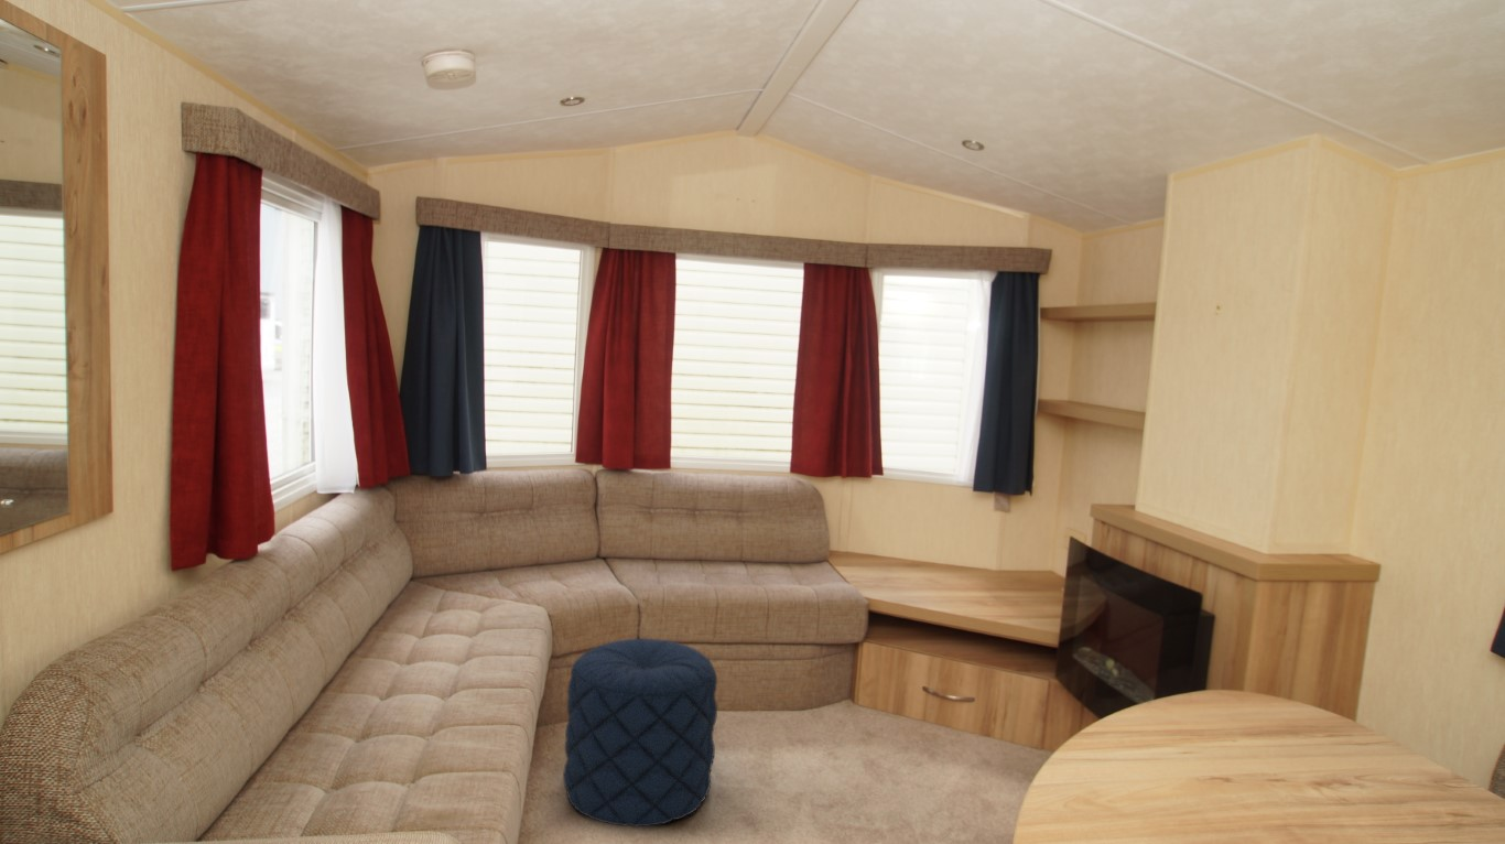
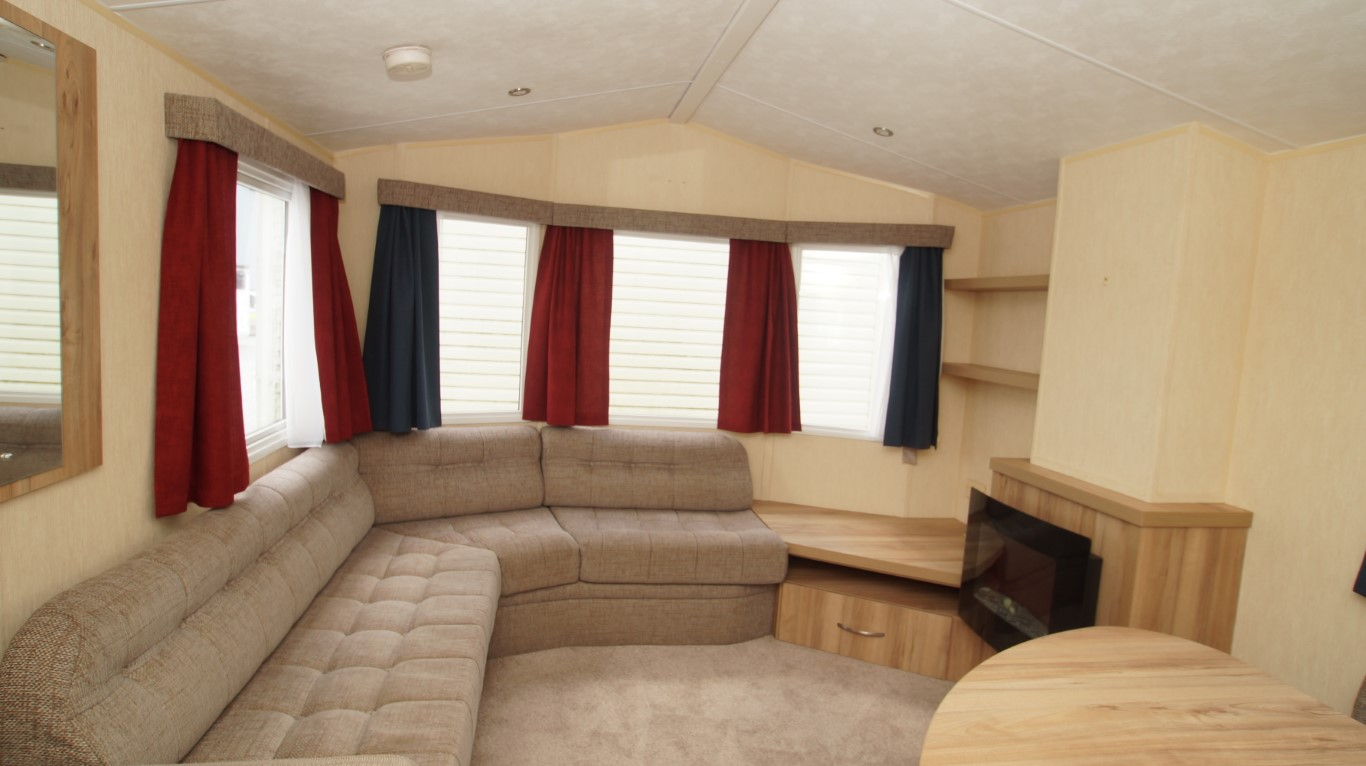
- pouf (640, 723)
